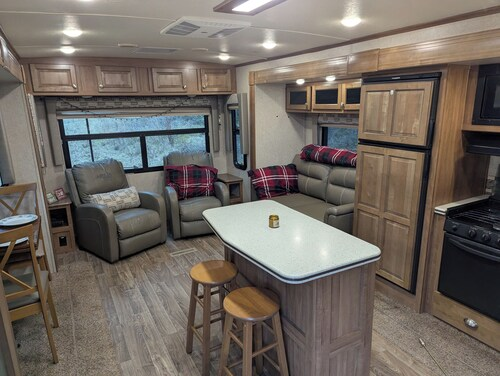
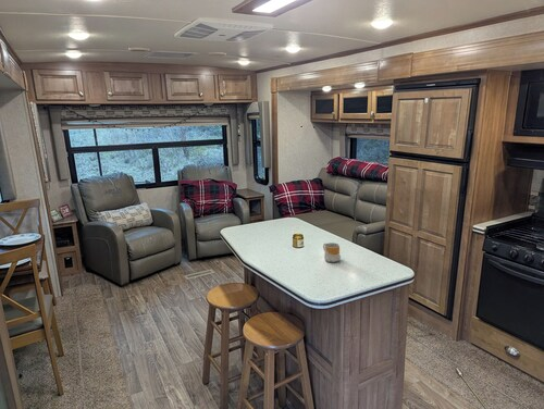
+ mug (330, 251)
